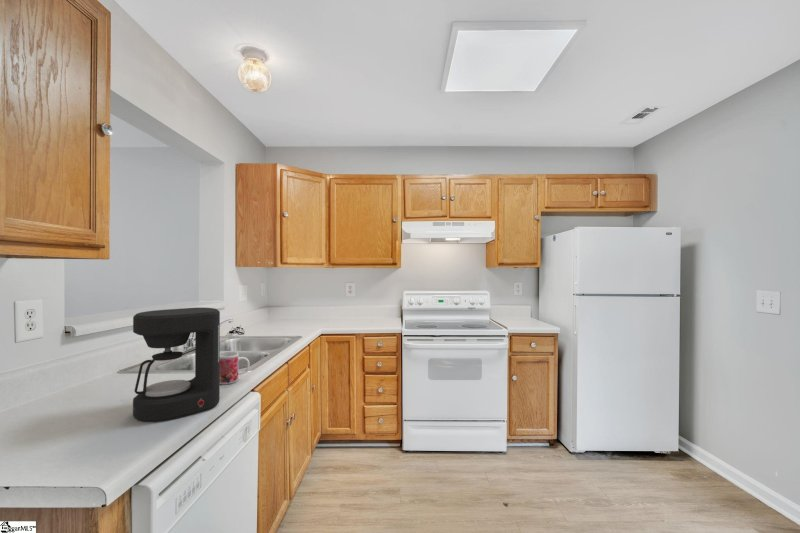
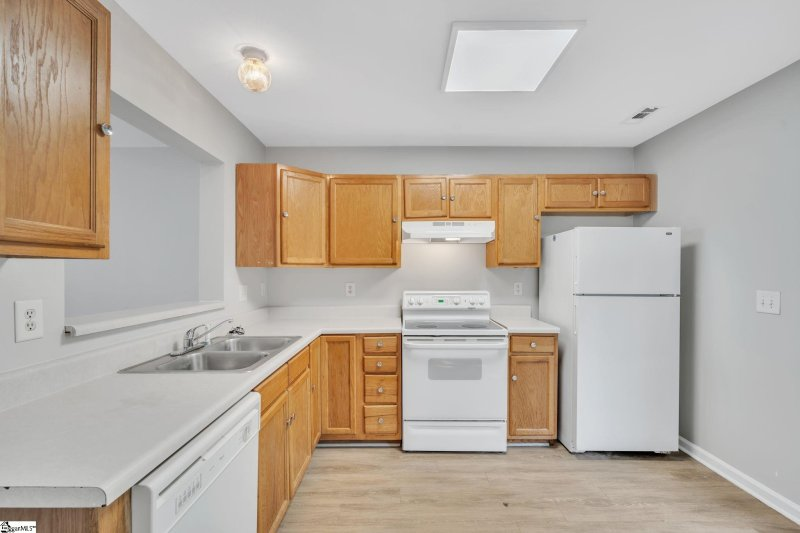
- mug (232, 367)
- coffee maker (178, 357)
